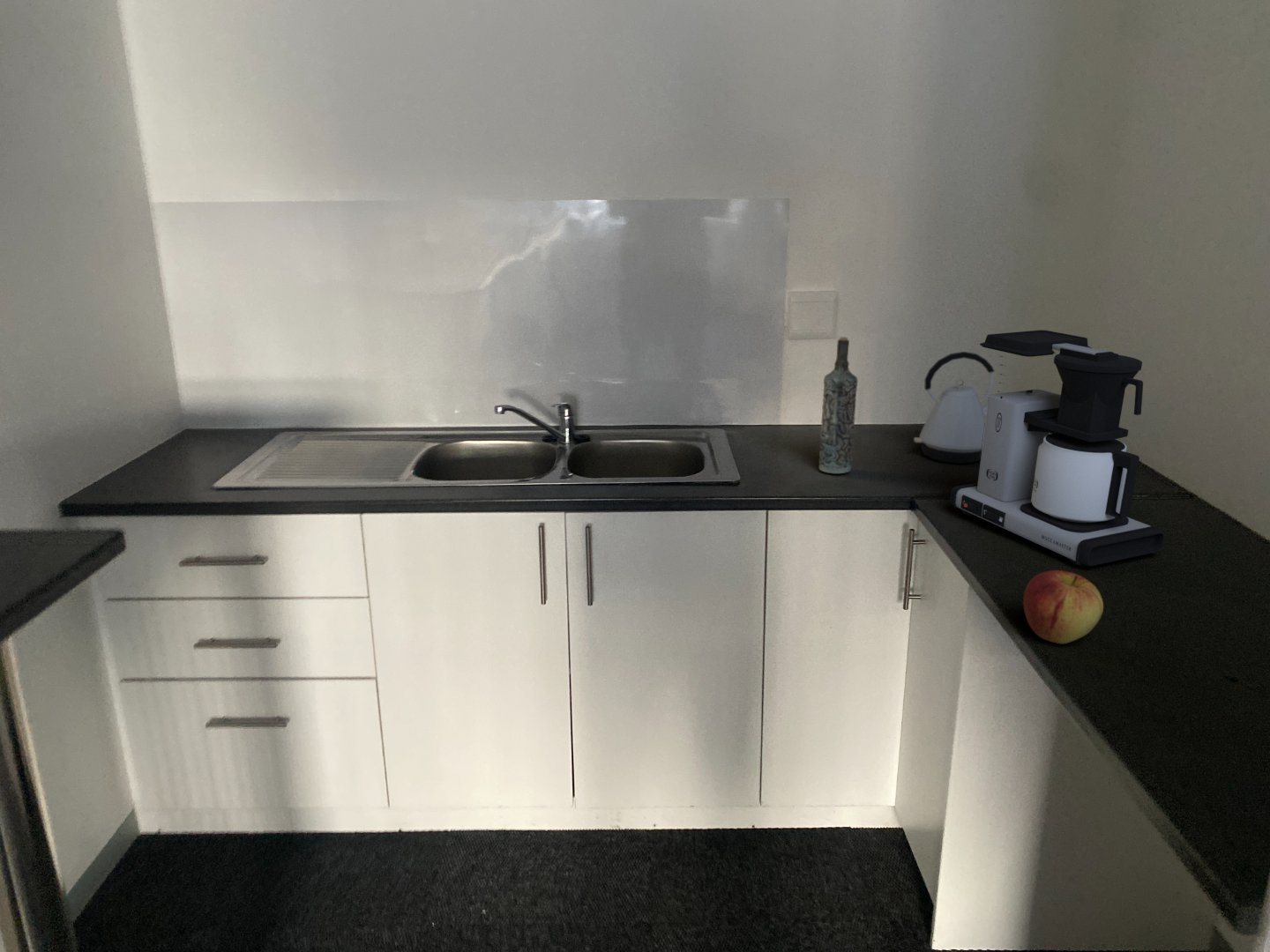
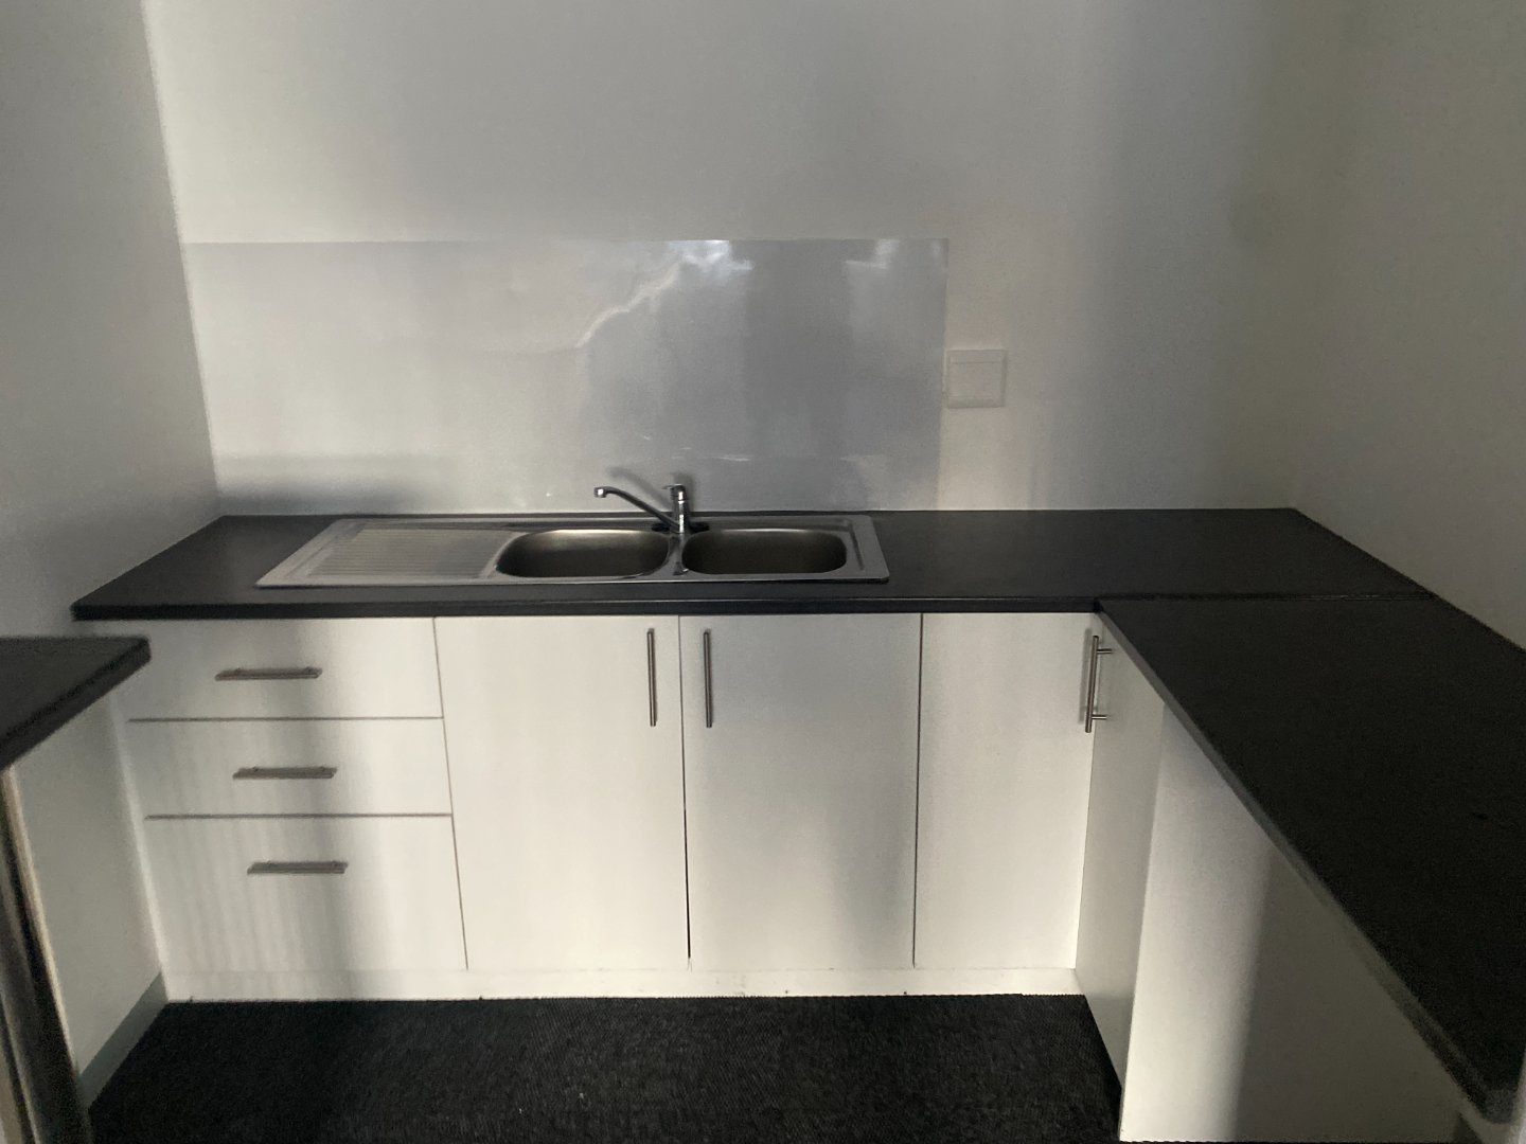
- kettle (960, 405)
- apple (1062, 603)
- coffee maker (1061, 442)
- bottle (839, 405)
